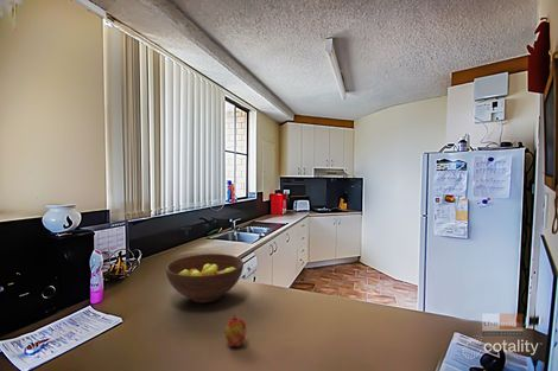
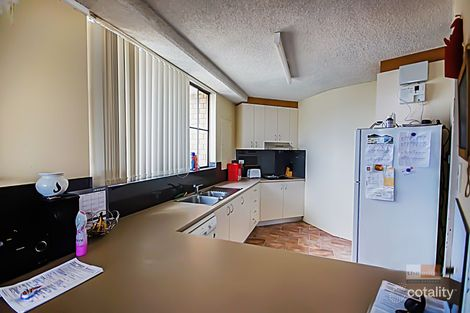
- apple (235, 330)
- fruit bowl (205, 280)
